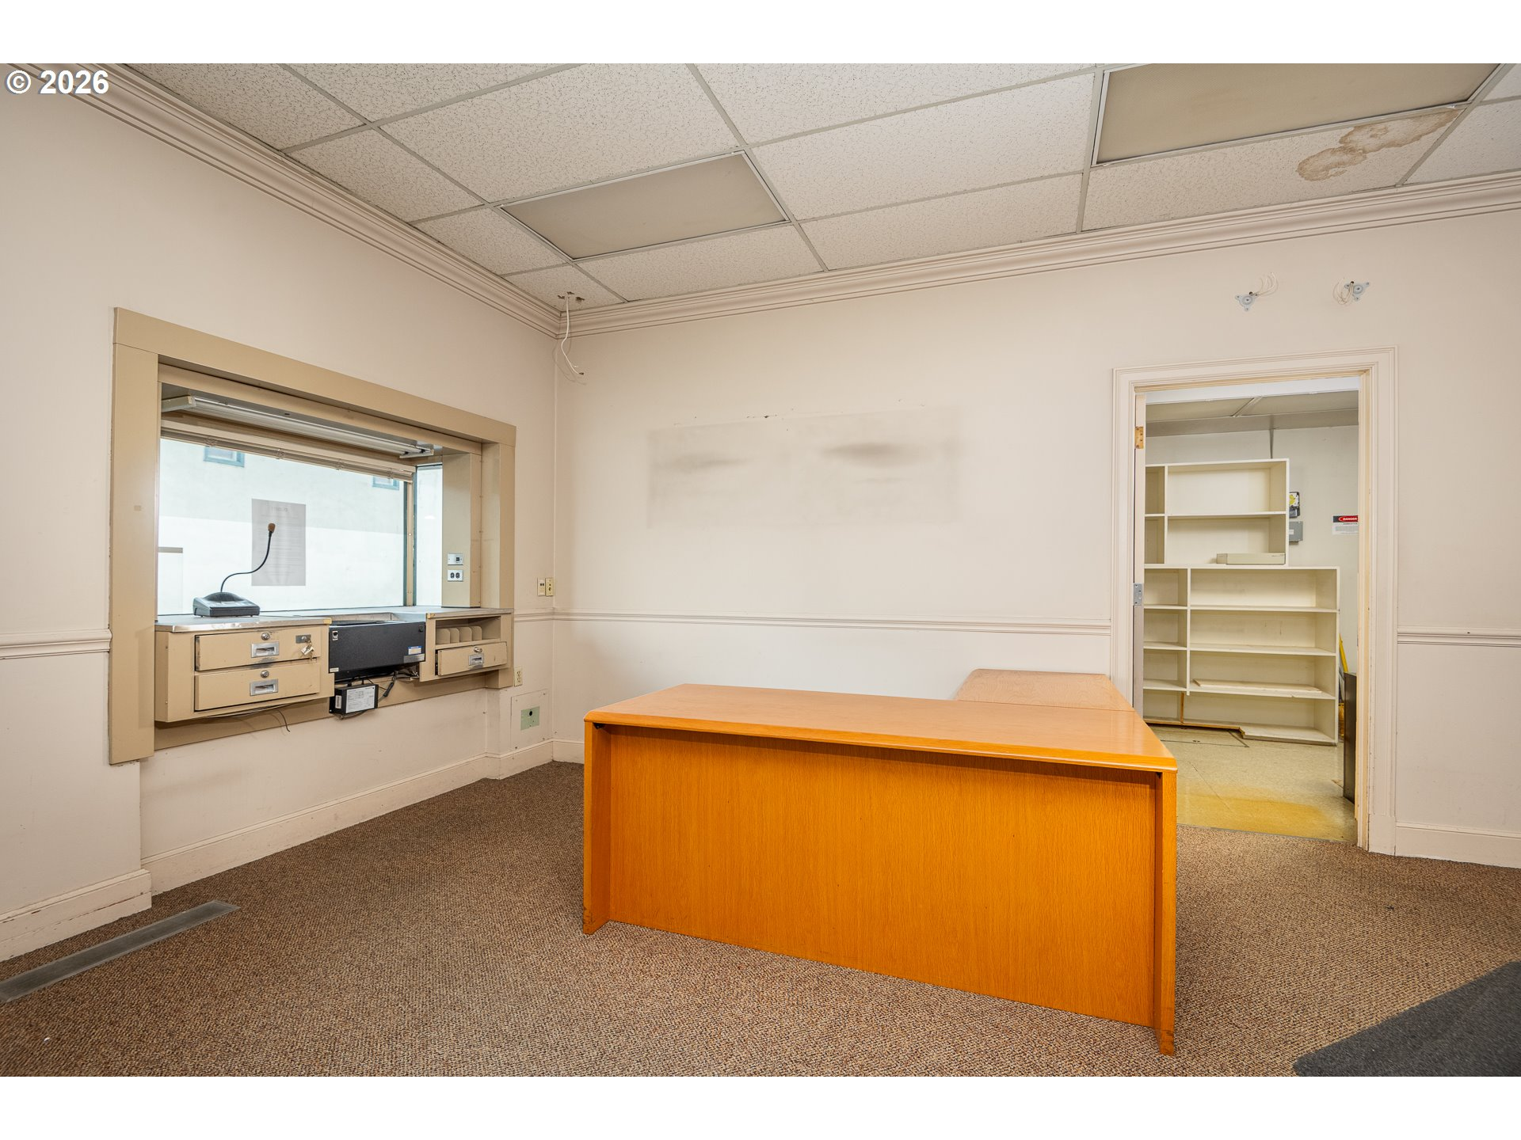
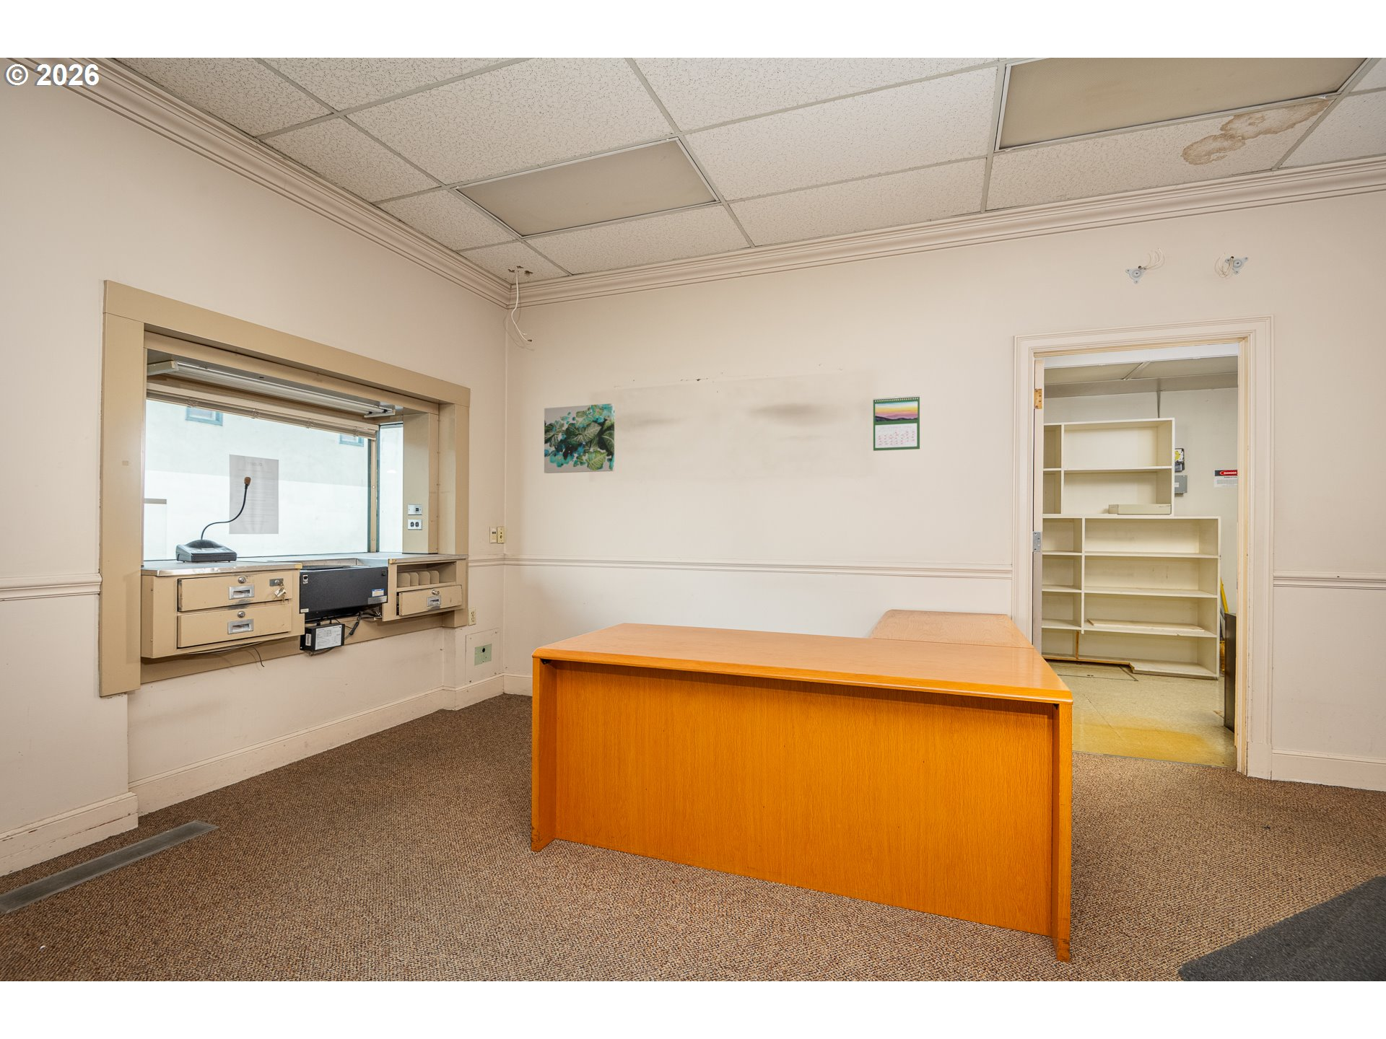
+ wall art (578, 439)
+ calendar (896, 422)
